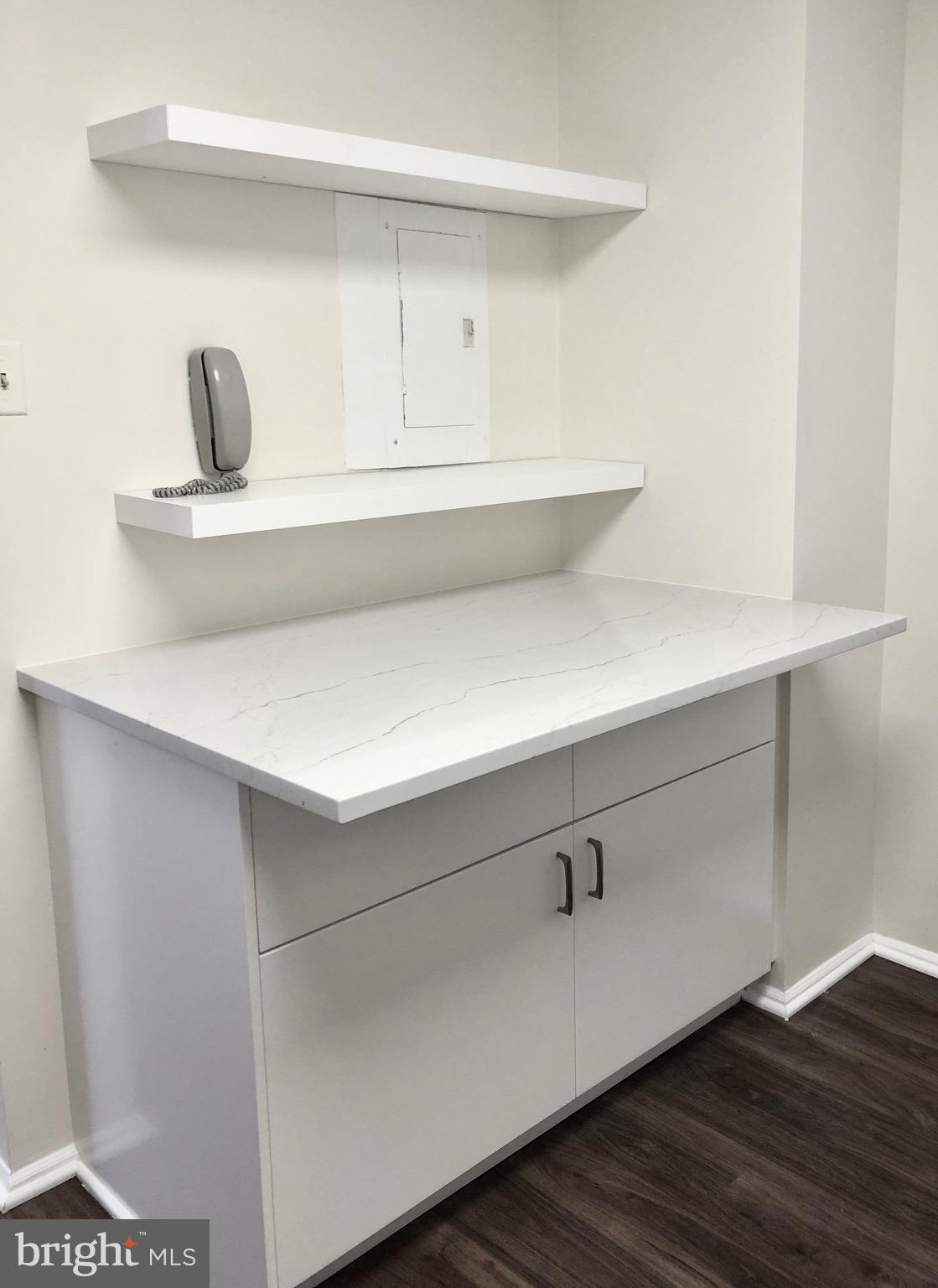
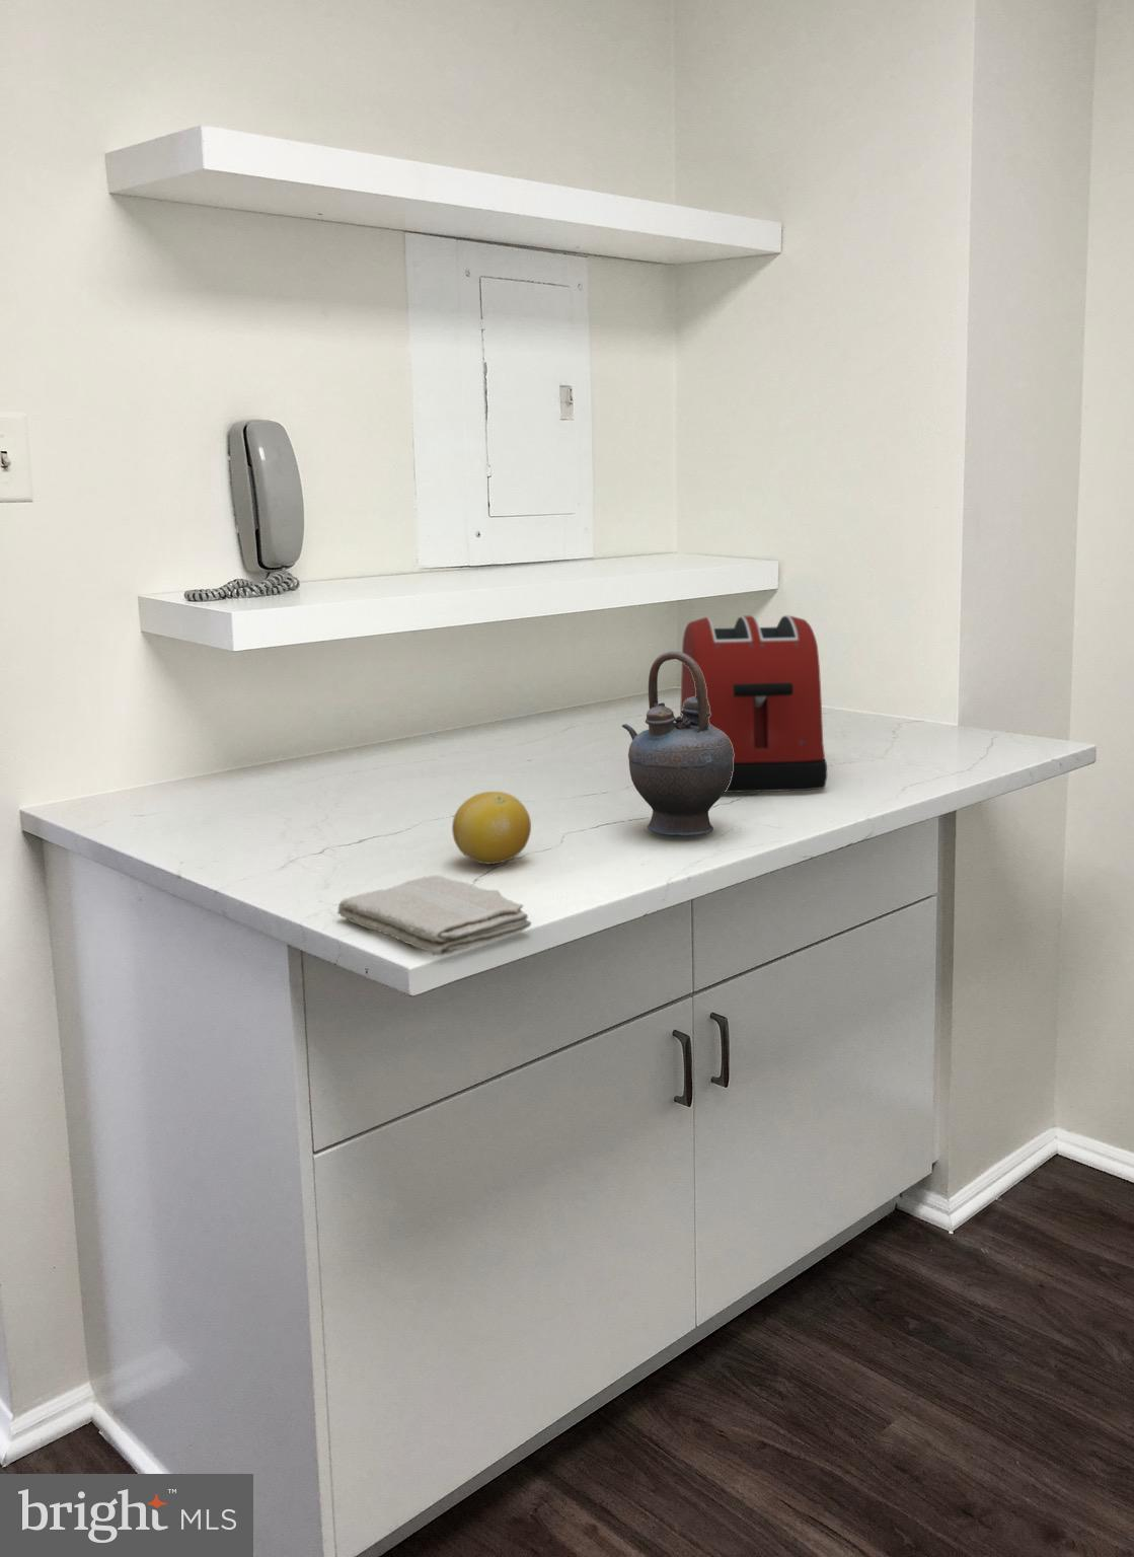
+ washcloth (433, 910)
+ toaster (748, 695)
+ teapot (671, 741)
+ fruit (492, 827)
